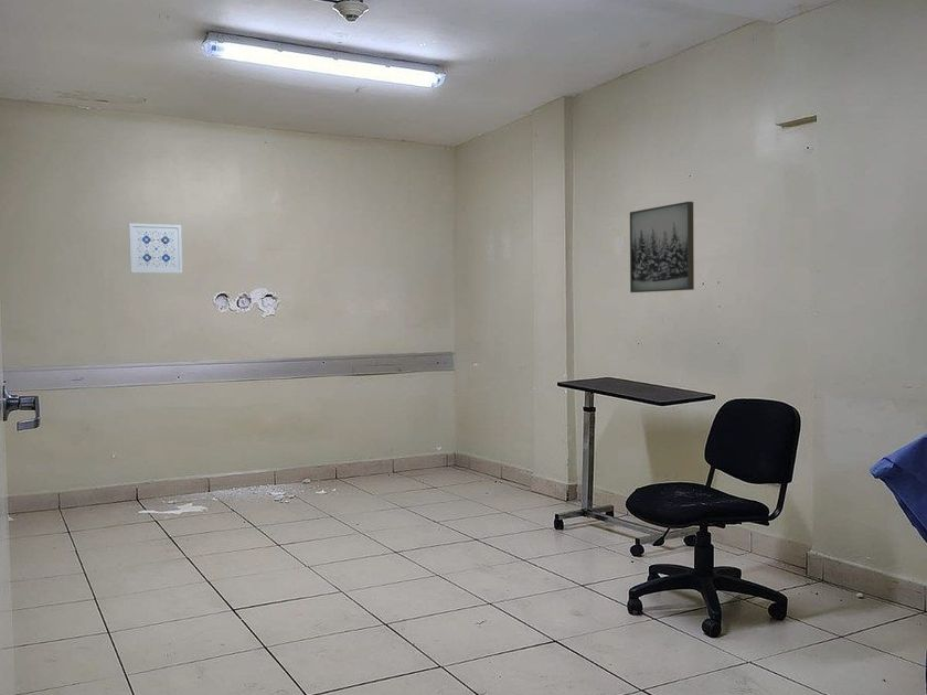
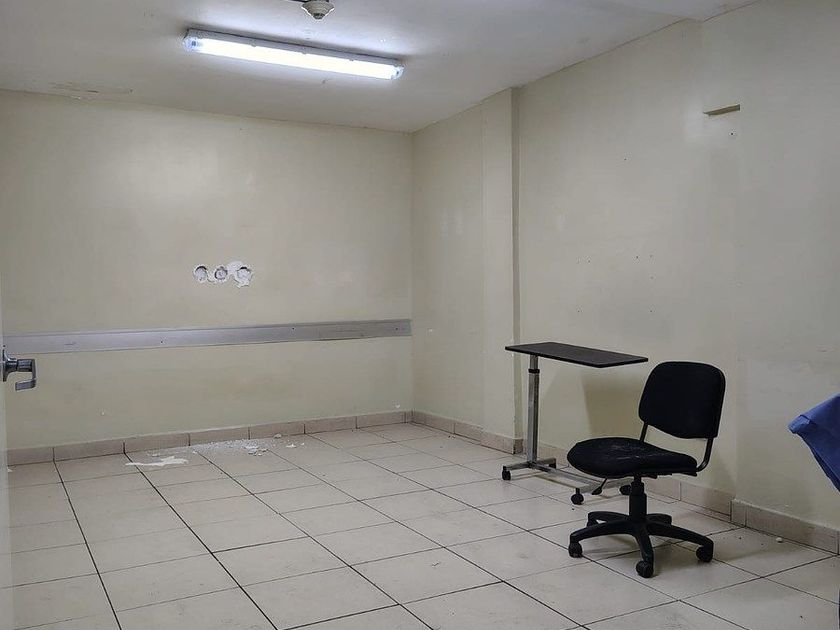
- wall art (156, 248)
- wall art (660, 248)
